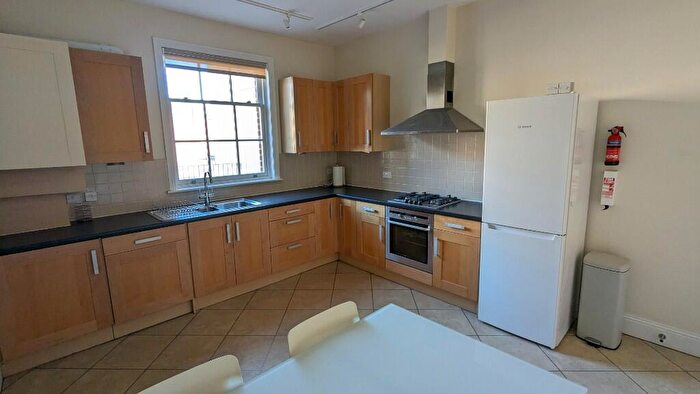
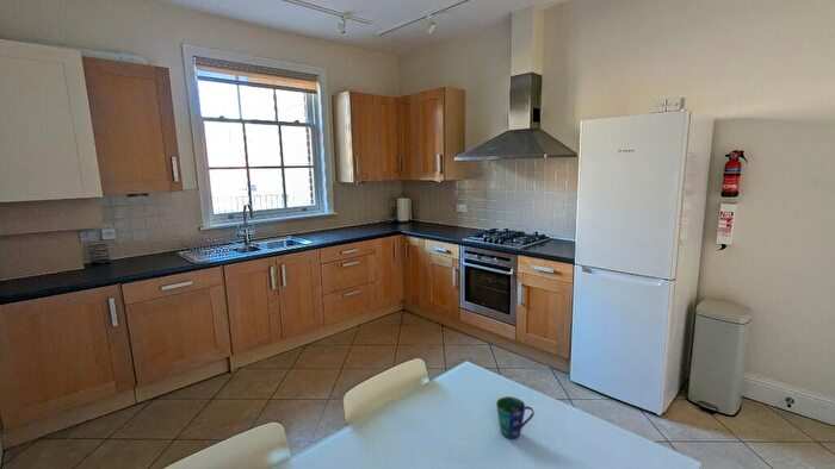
+ cup (514, 418)
